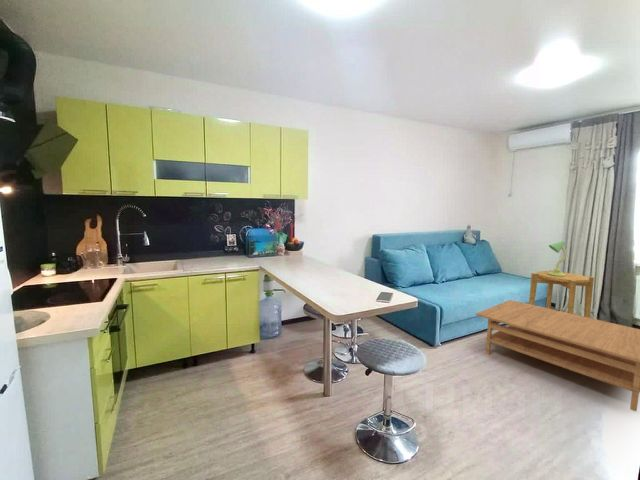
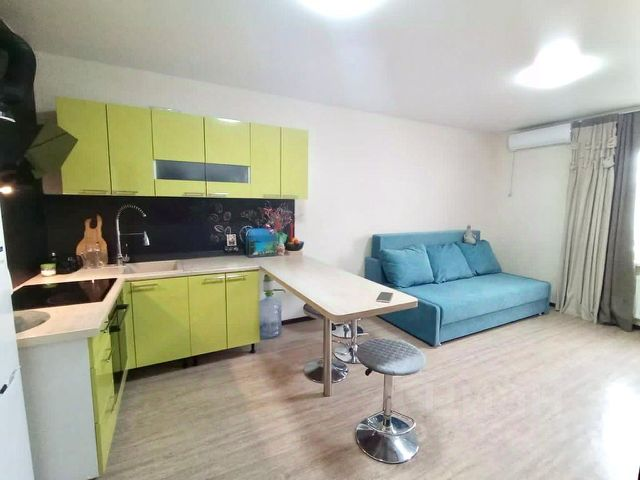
- side table (551, 299)
- coffee table (563, 345)
- table lamp (559, 260)
